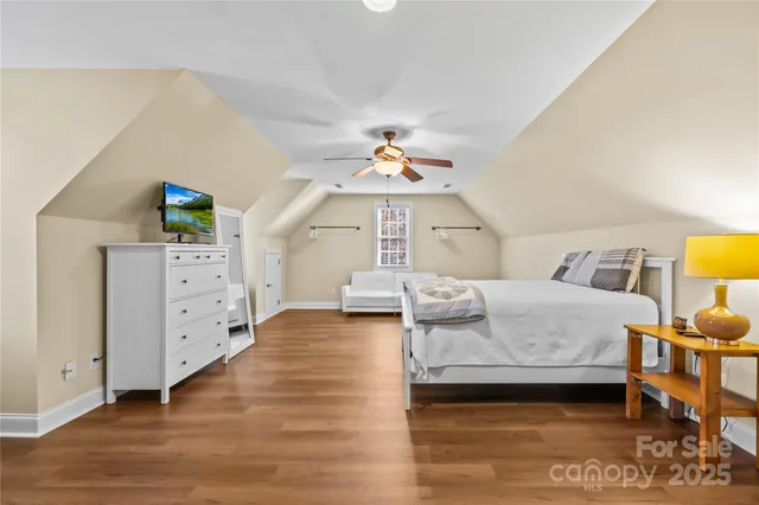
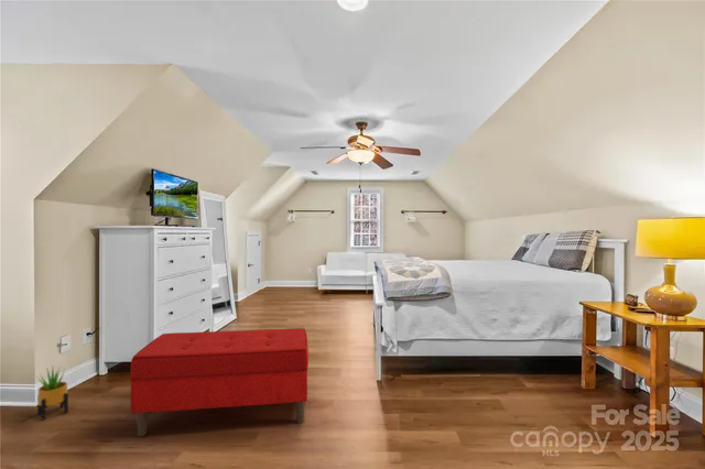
+ potted plant (52, 390)
+ bench (229, 377)
